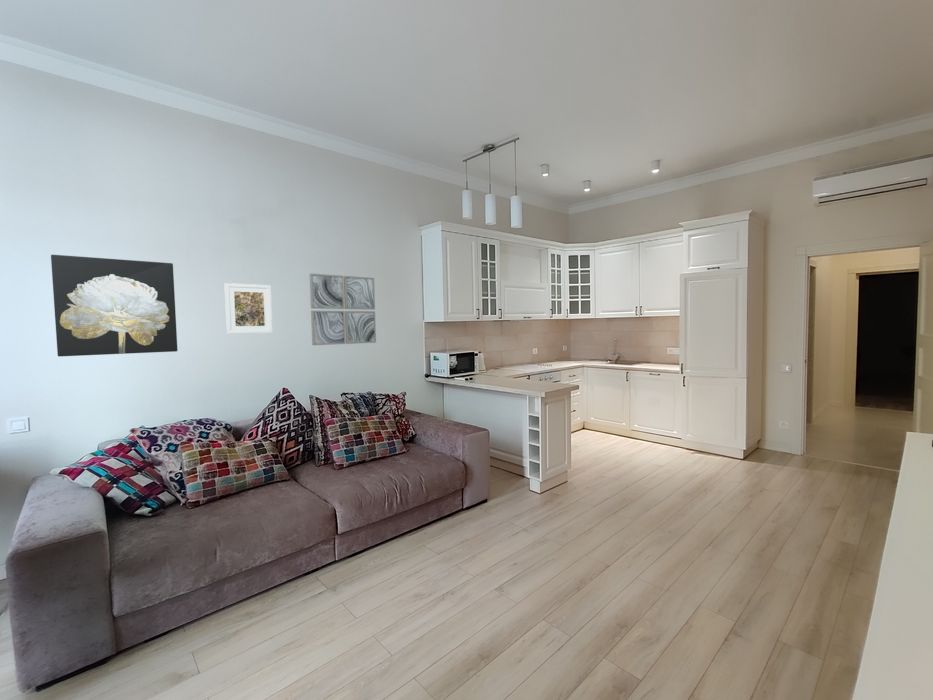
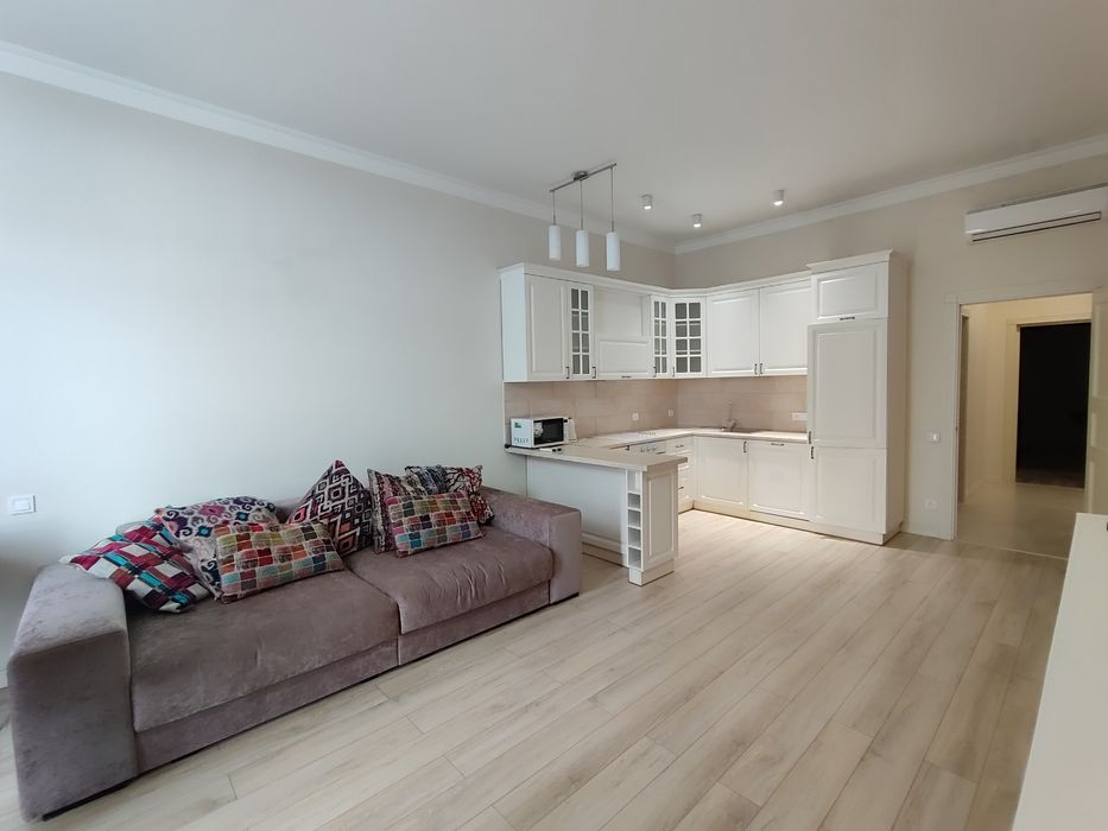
- wall art (118, 306)
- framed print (249, 309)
- wall art (345, 311)
